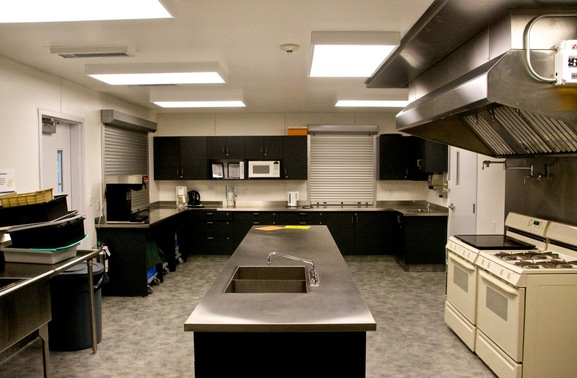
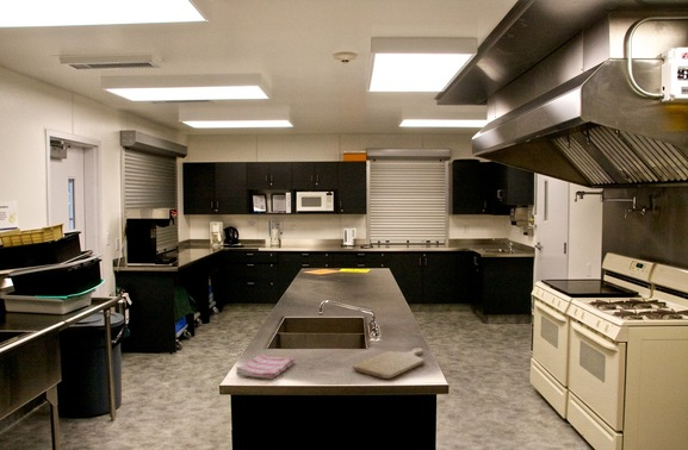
+ chopping board (396, 360)
+ dish towel (266, 364)
